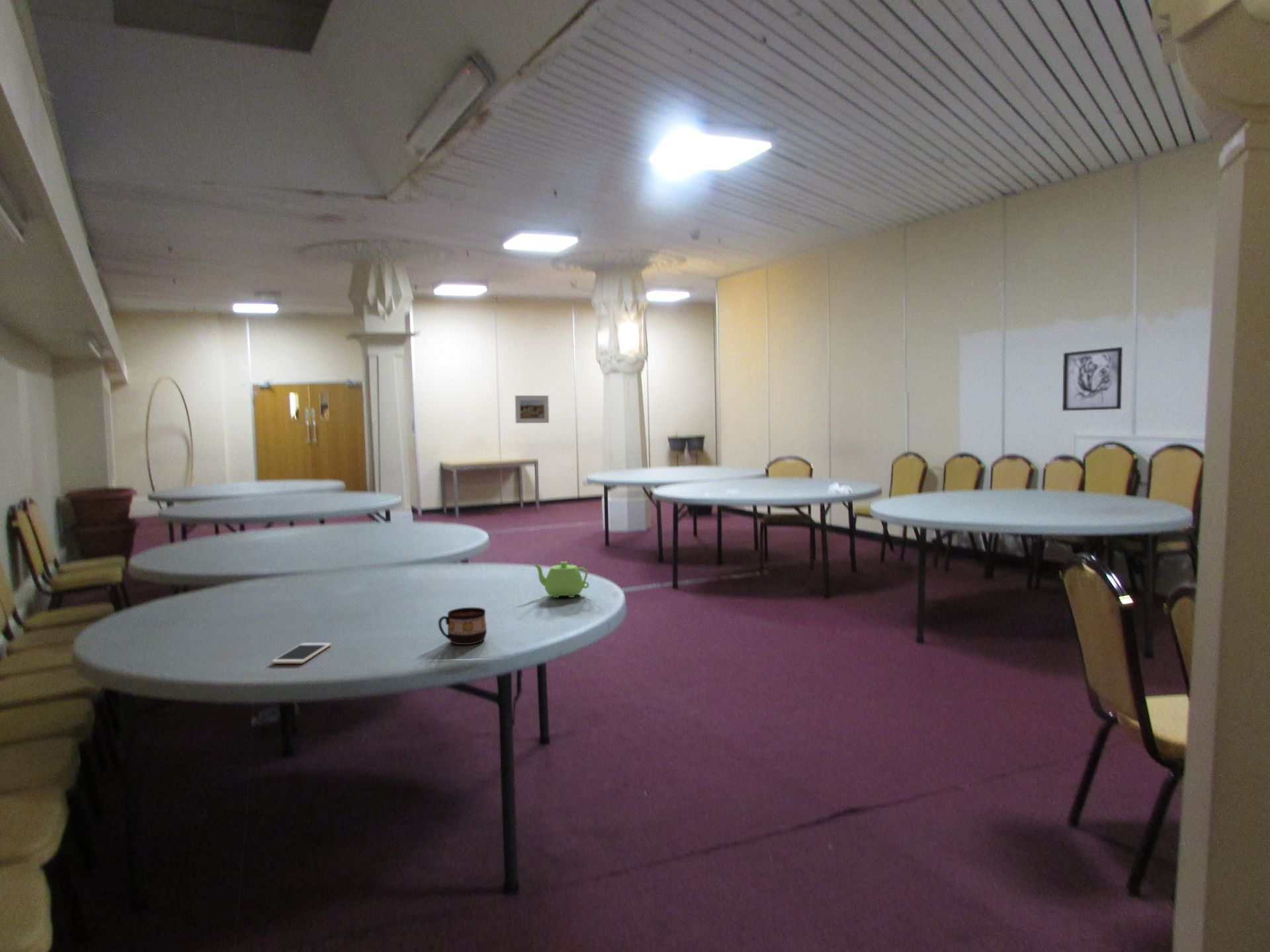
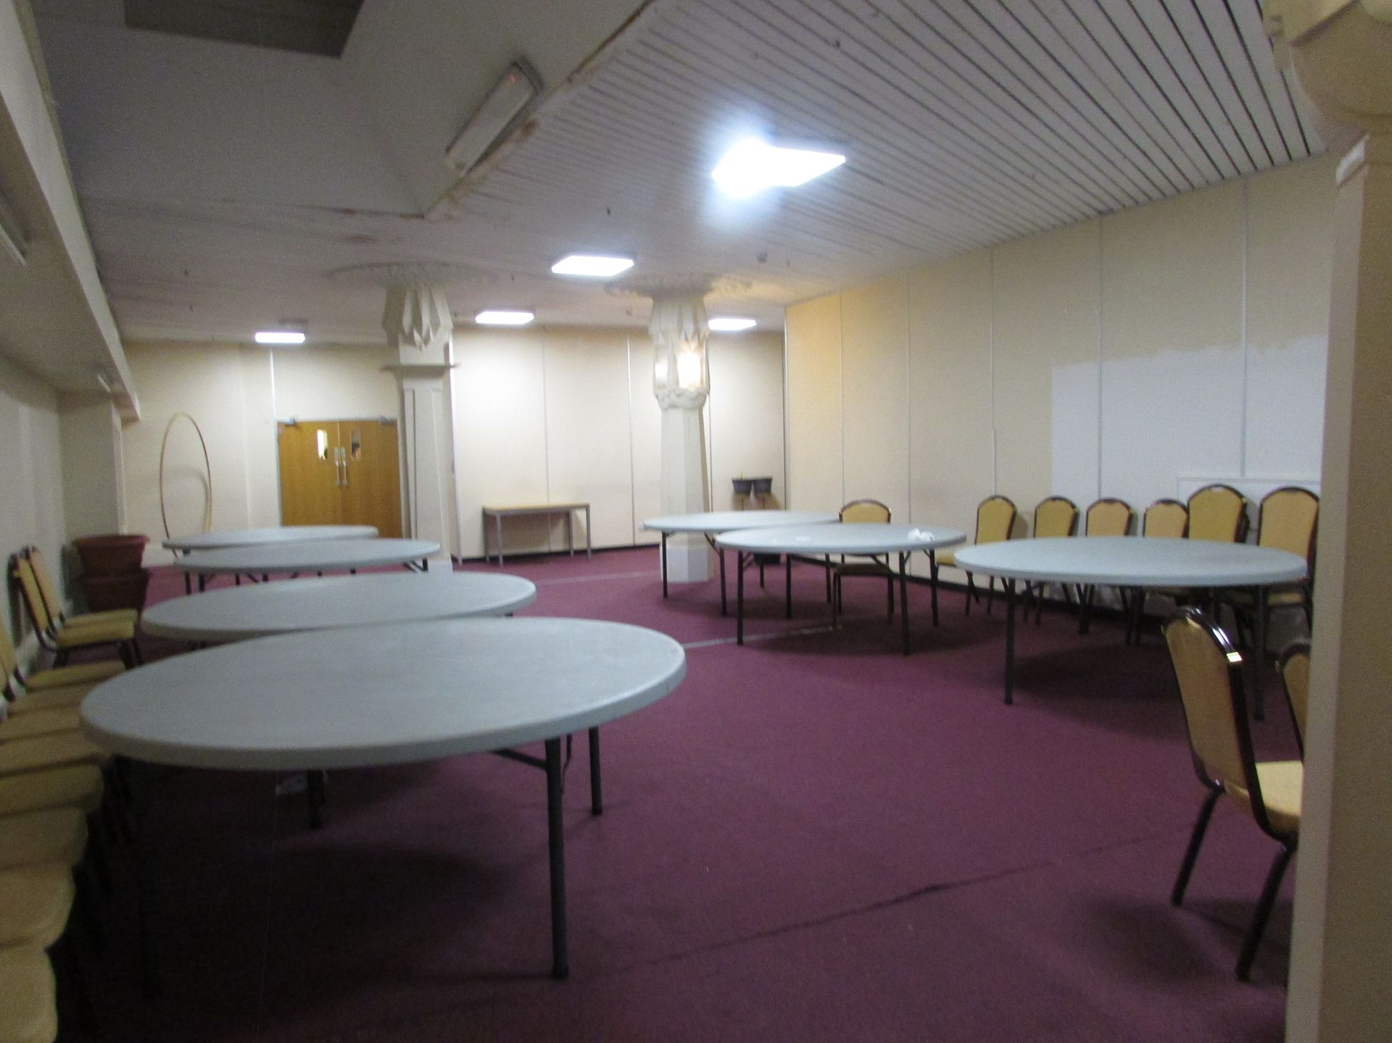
- cup (464, 626)
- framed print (532, 409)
- teapot (560, 578)
- wall art (1091, 380)
- cell phone (302, 653)
